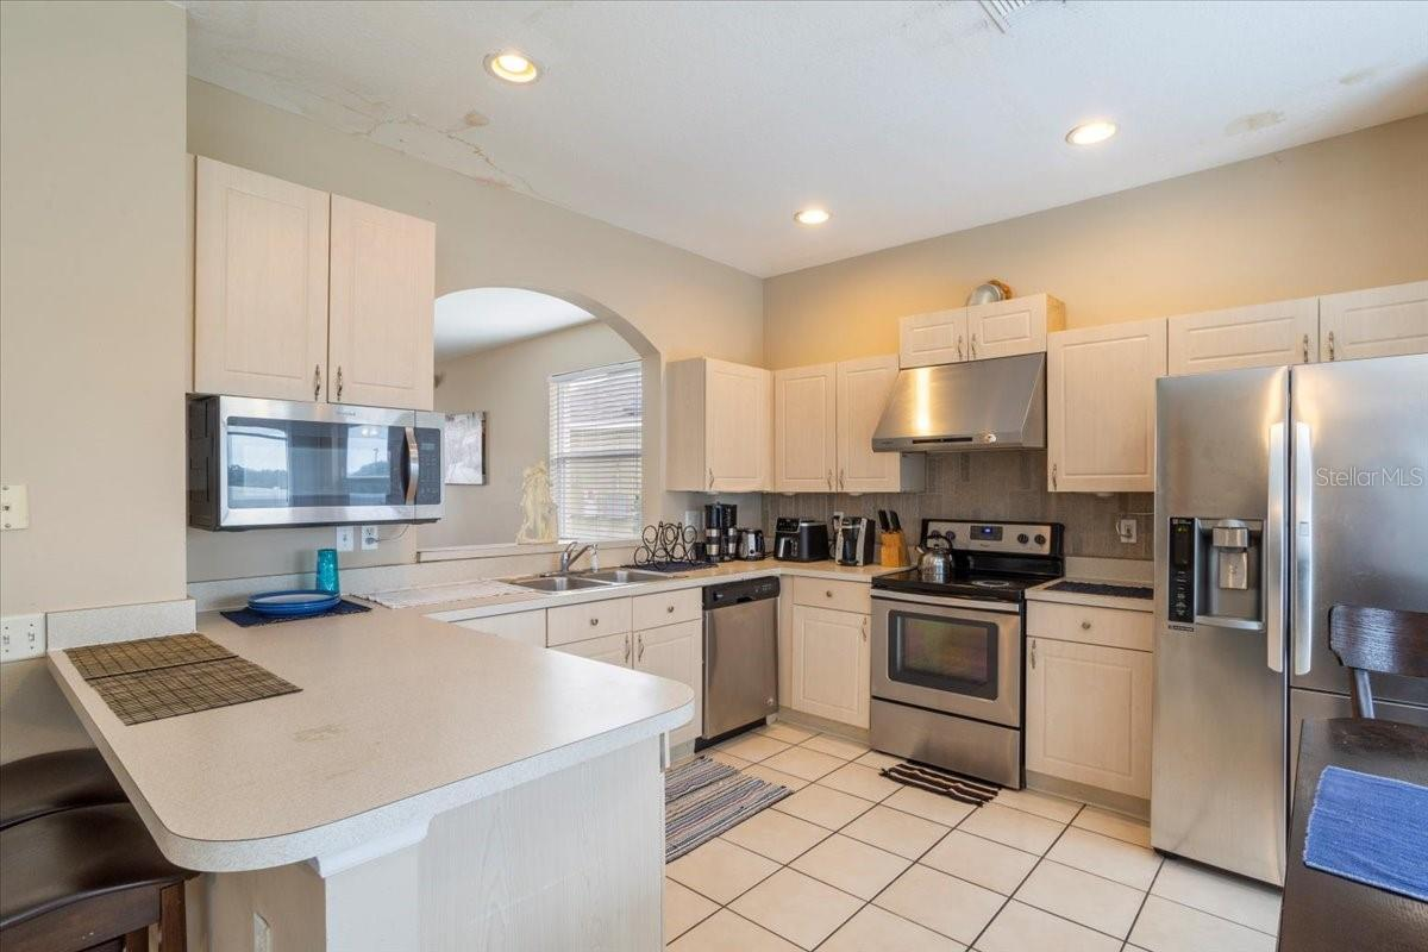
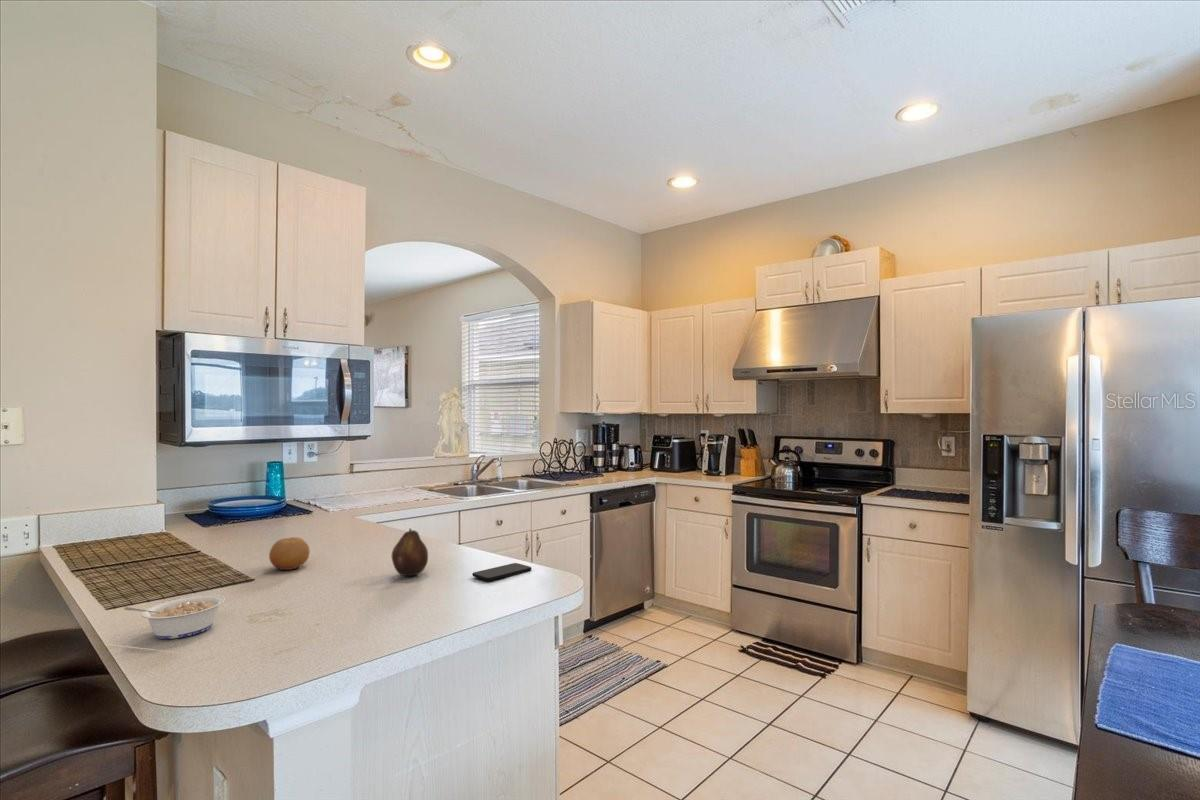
+ fruit (289, 553)
+ fruit (410, 551)
+ legume (181, 616)
+ smartphone (502, 571)
